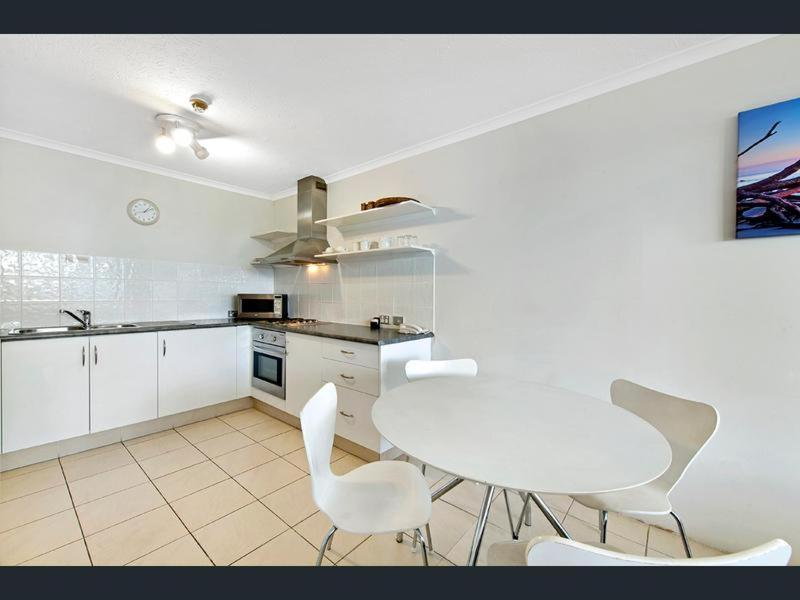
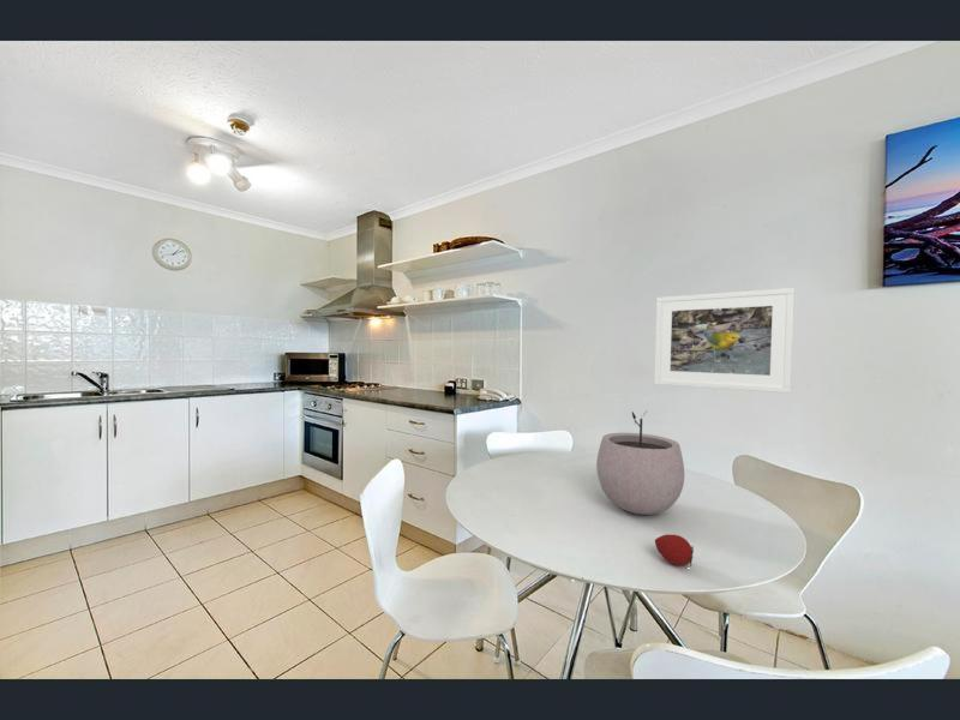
+ plant pot (638, 458)
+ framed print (718, 341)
+ fruit (673, 548)
